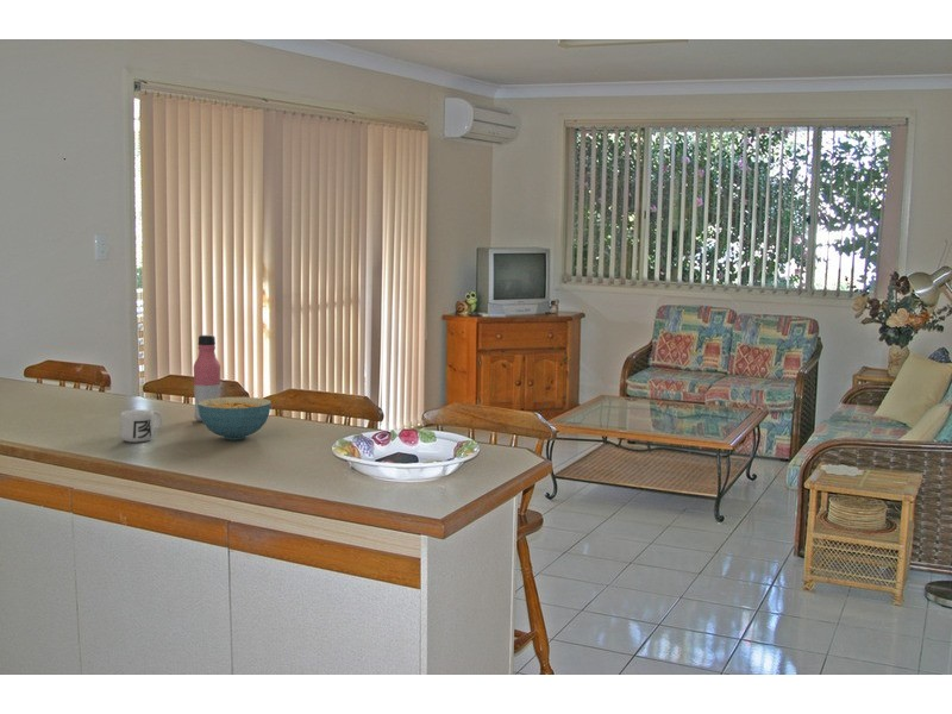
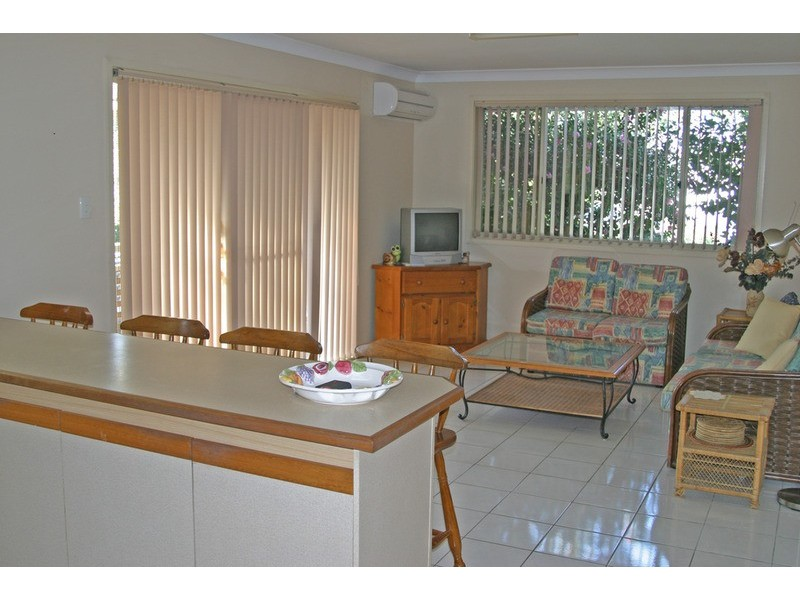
- cereal bowl (234, 420)
- water bottle (207, 377)
- mug (143, 425)
